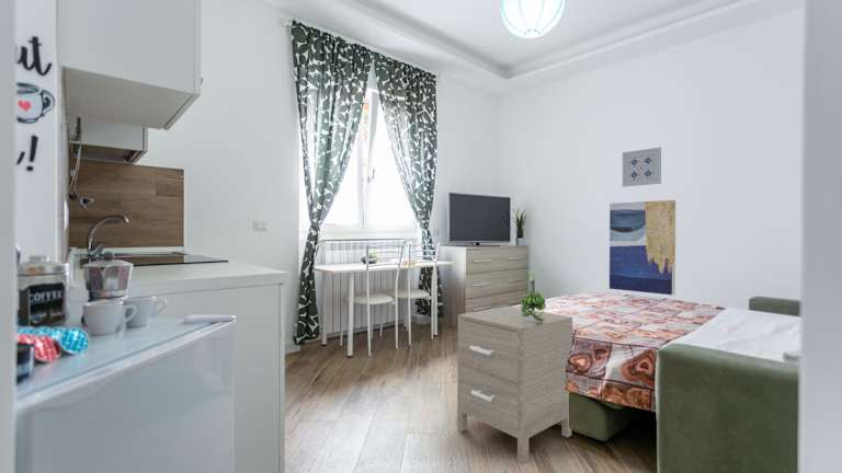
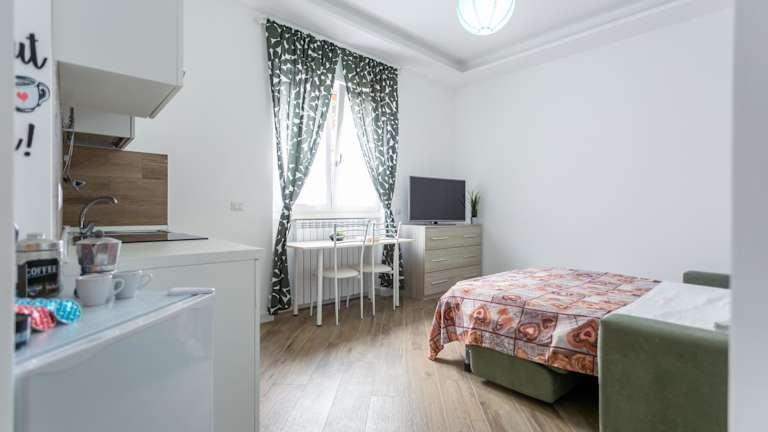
- wall art (640, 246)
- wall art (640, 168)
- banana bunch (532, 296)
- nightstand (510, 376)
